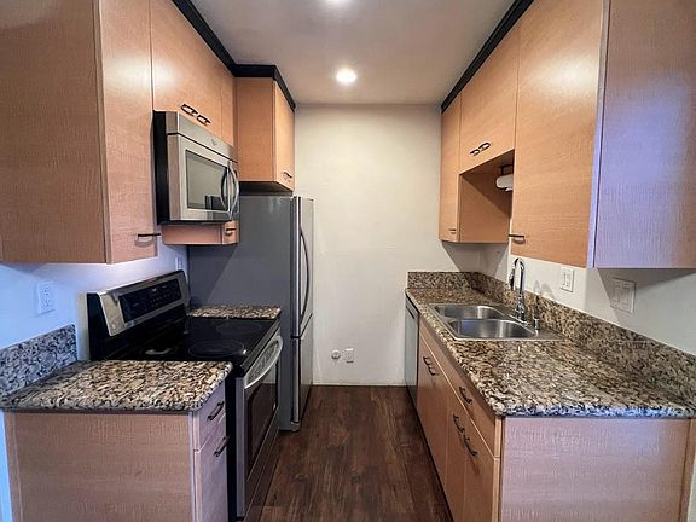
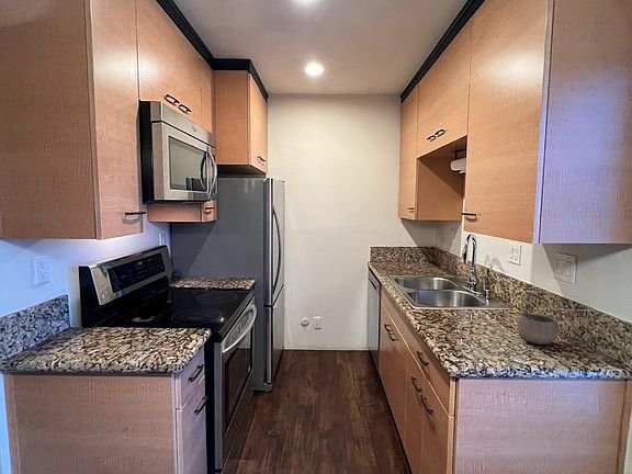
+ bowl (538, 329)
